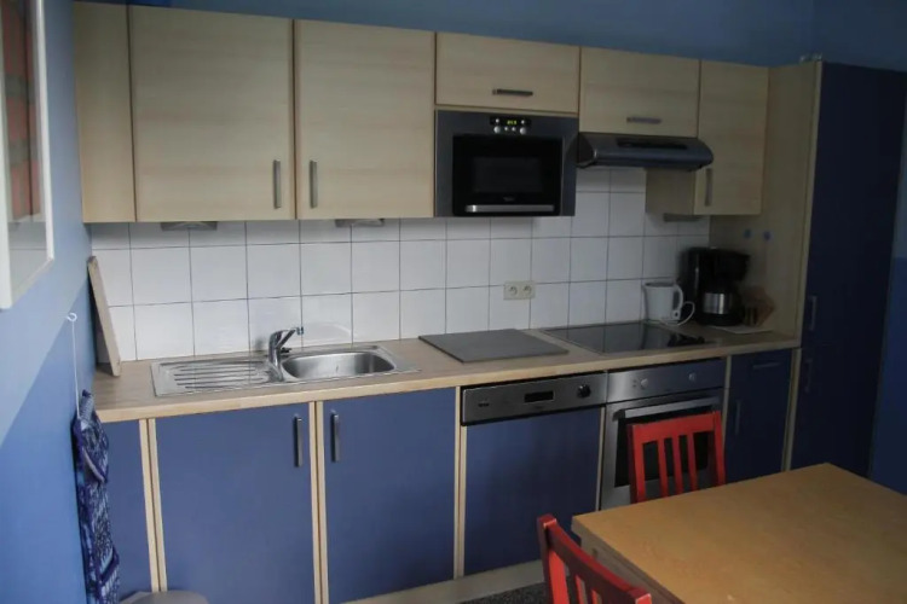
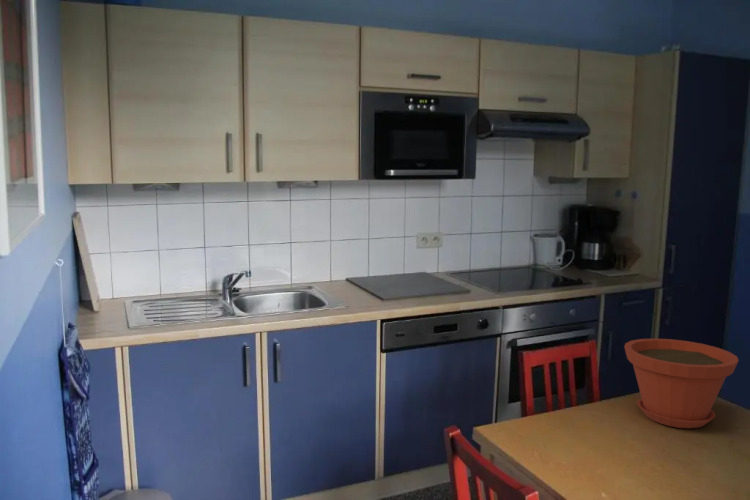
+ plant pot (676, 384)
